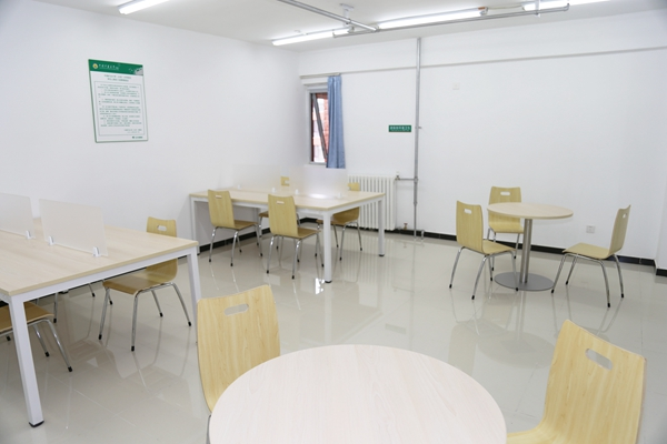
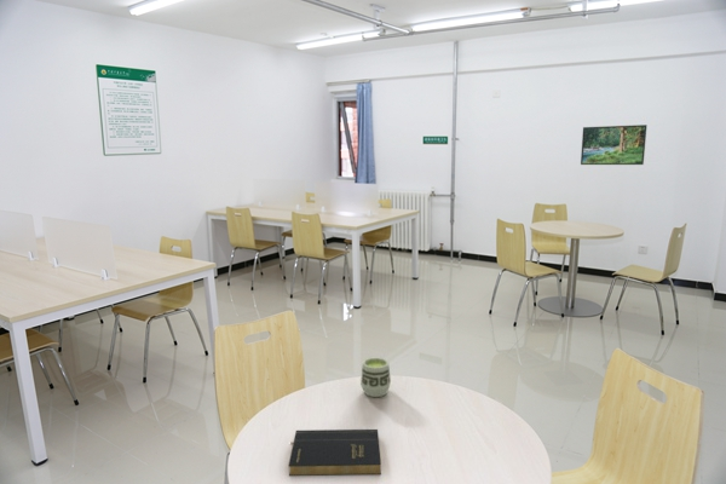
+ cup (375, 376)
+ book (333, 450)
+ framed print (612, 145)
